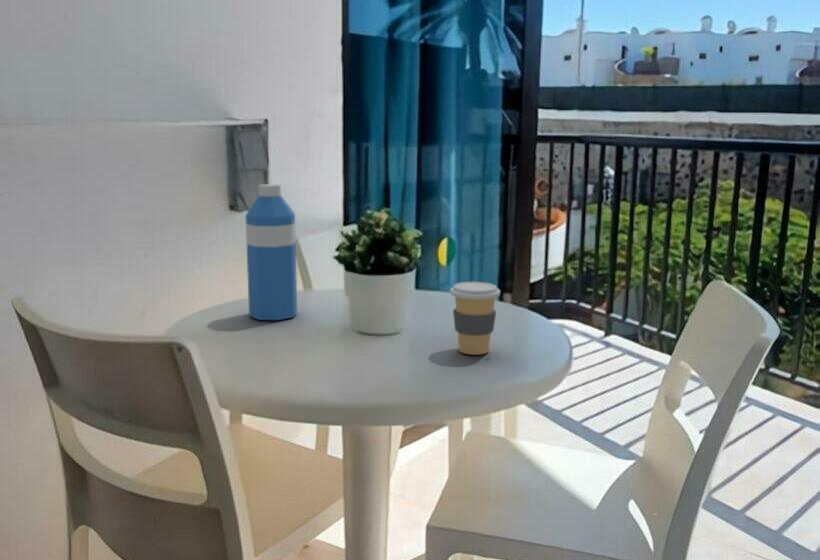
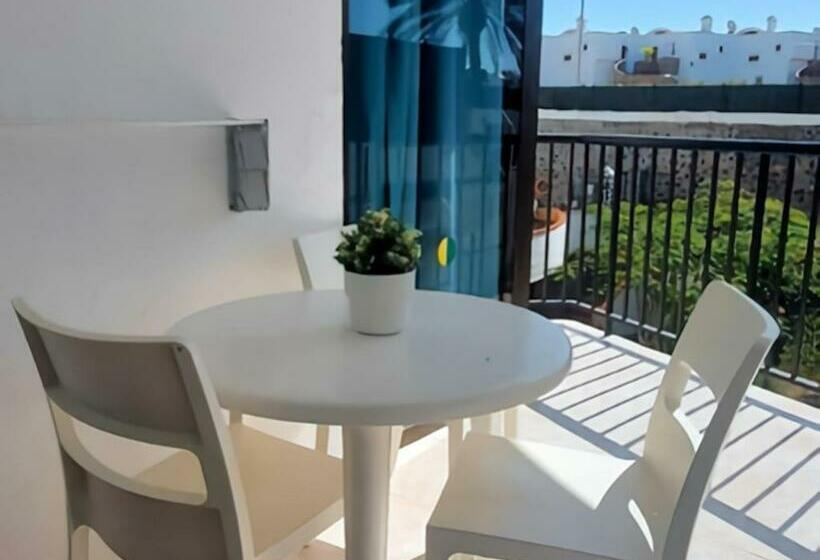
- water bottle (271, 250)
- coffee cup (474, 318)
